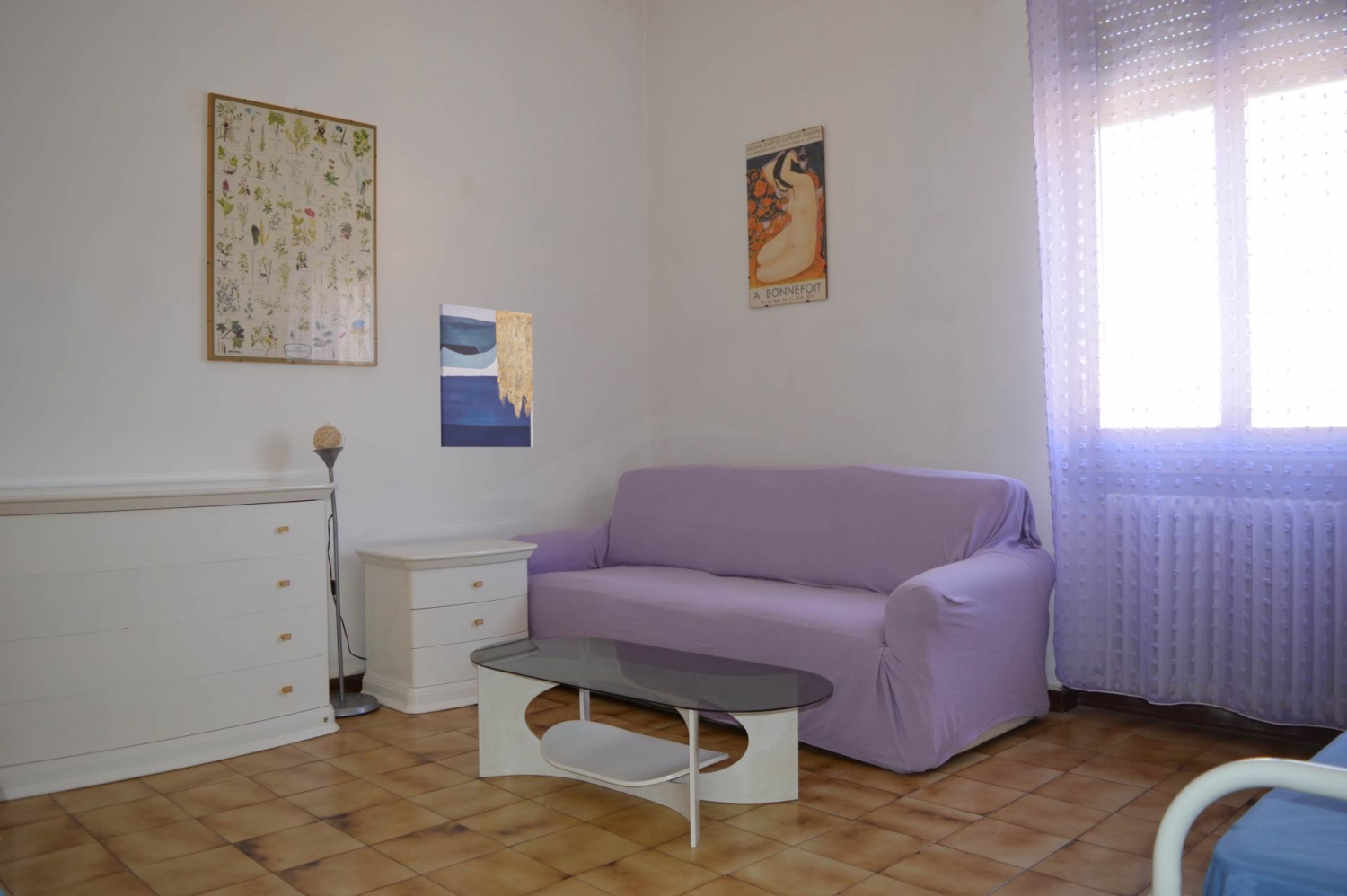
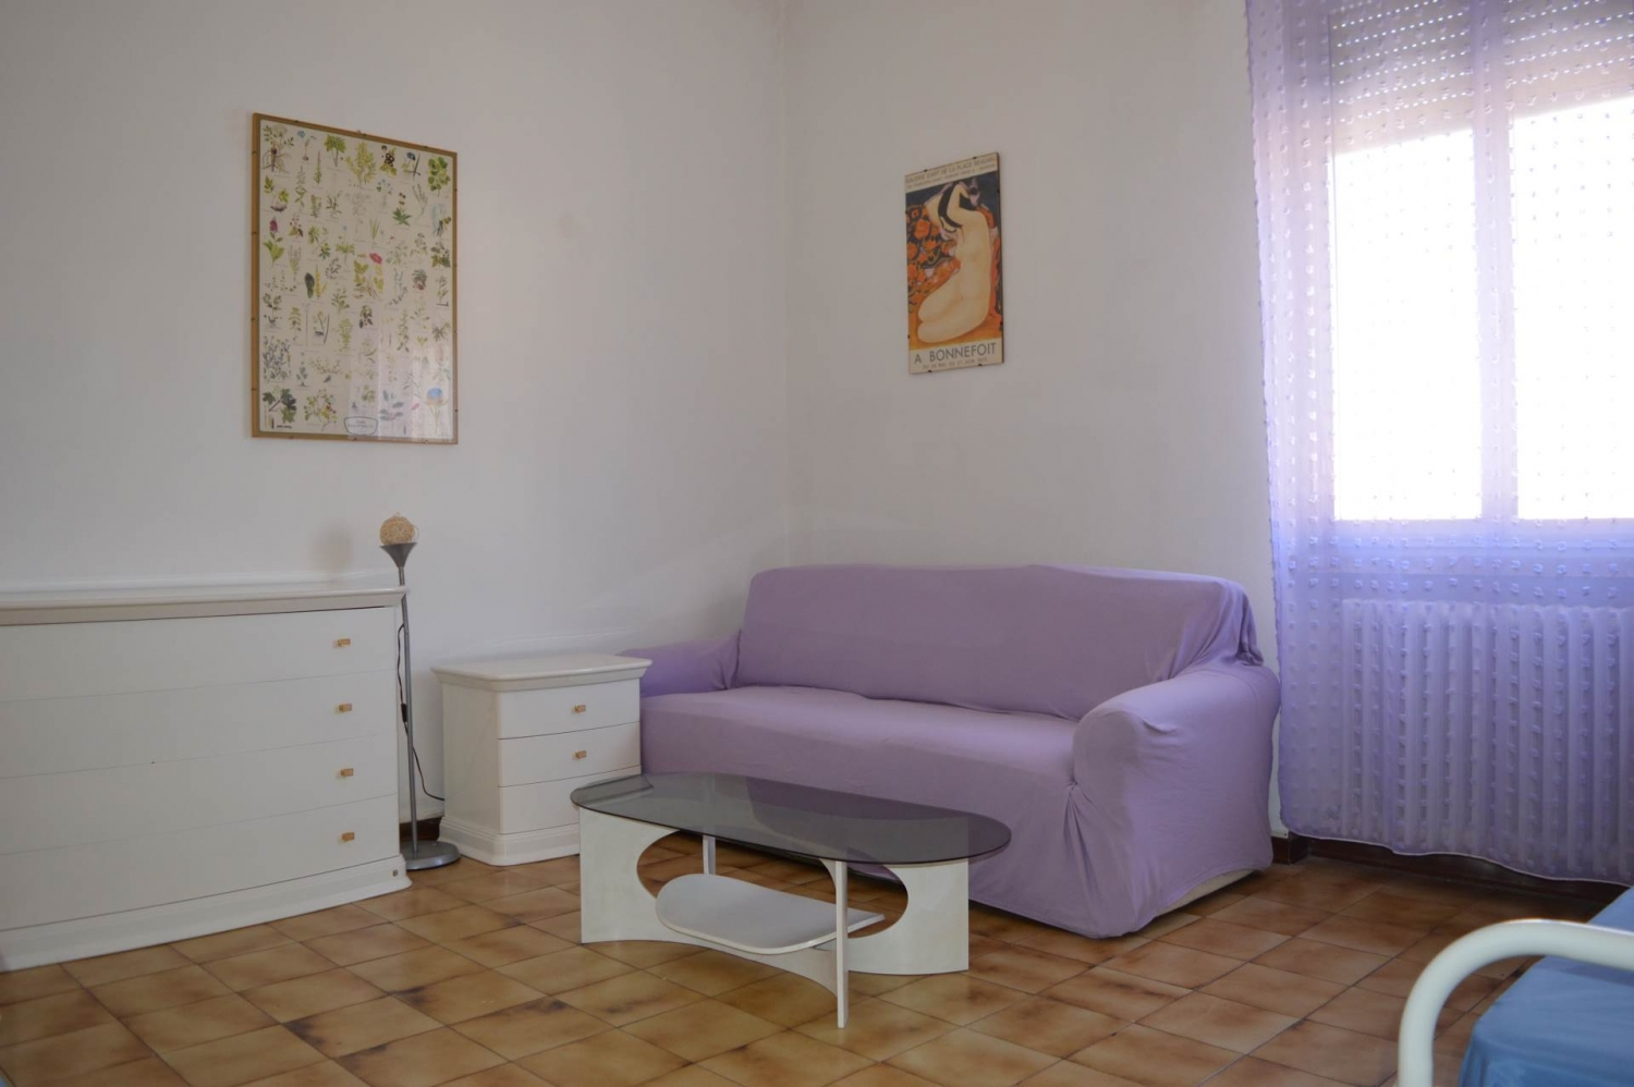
- wall art (488, 378)
